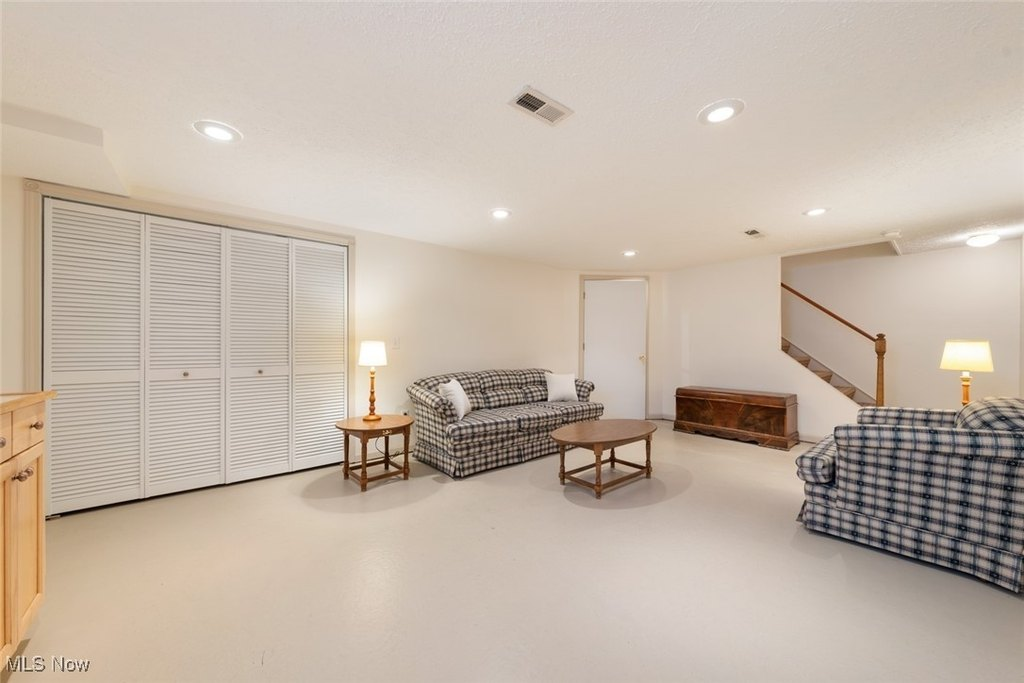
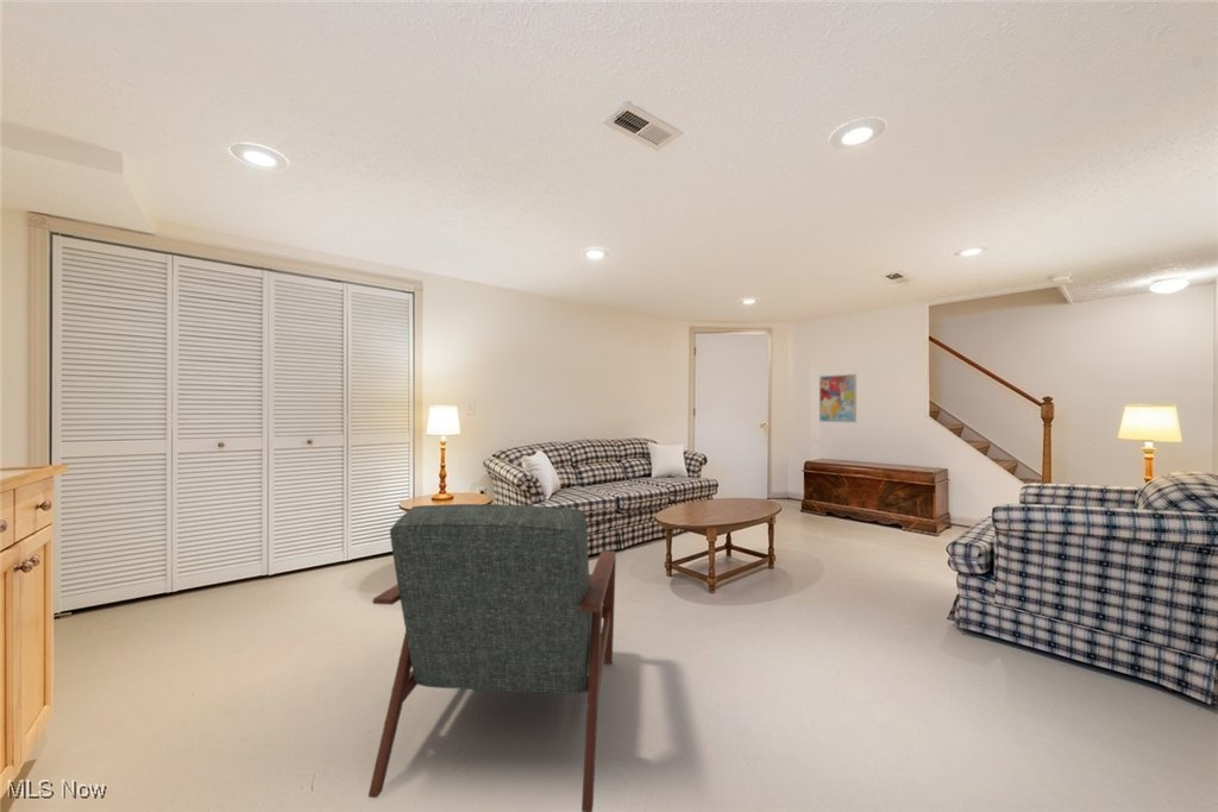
+ wall art (836, 398)
+ chair (517, 599)
